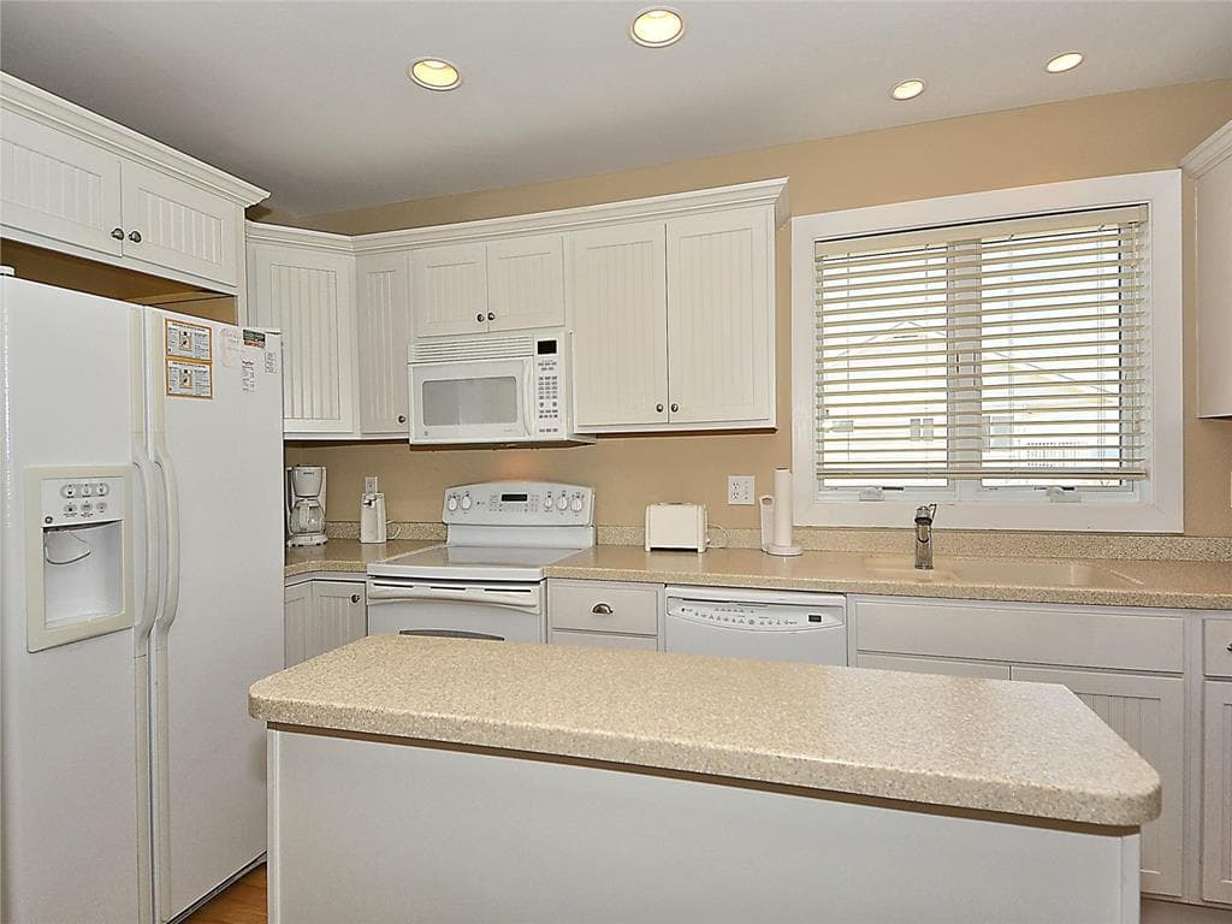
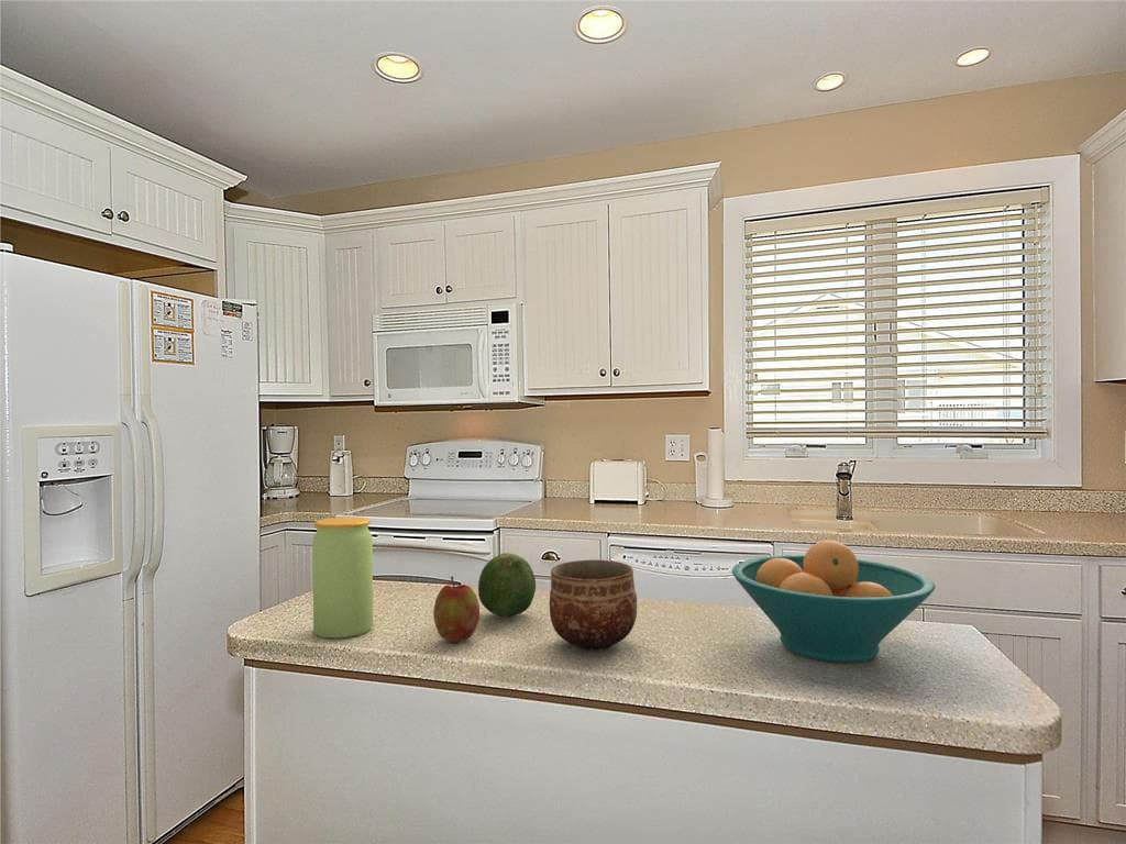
+ fruit bowl (828, 593)
+ fruit (507, 584)
+ apple (456, 607)
+ jar (343, 575)
+ bowl (593, 606)
